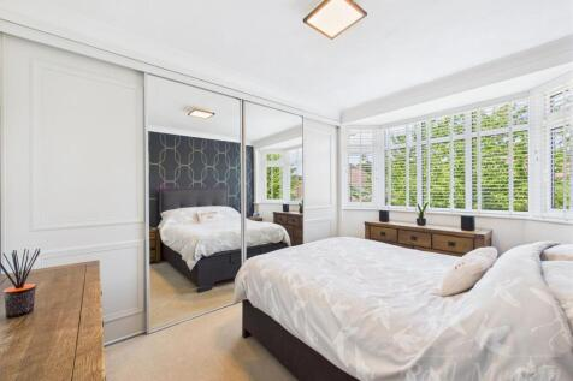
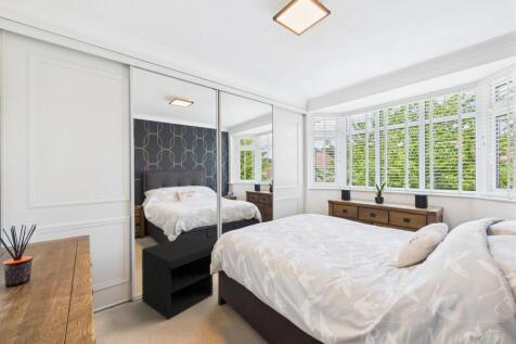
+ nightstand (179, 272)
